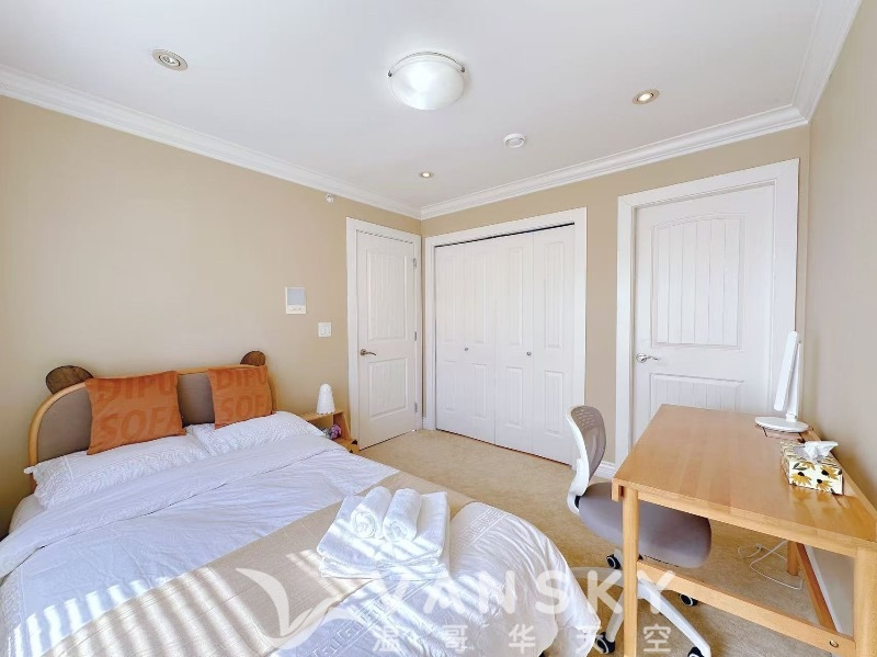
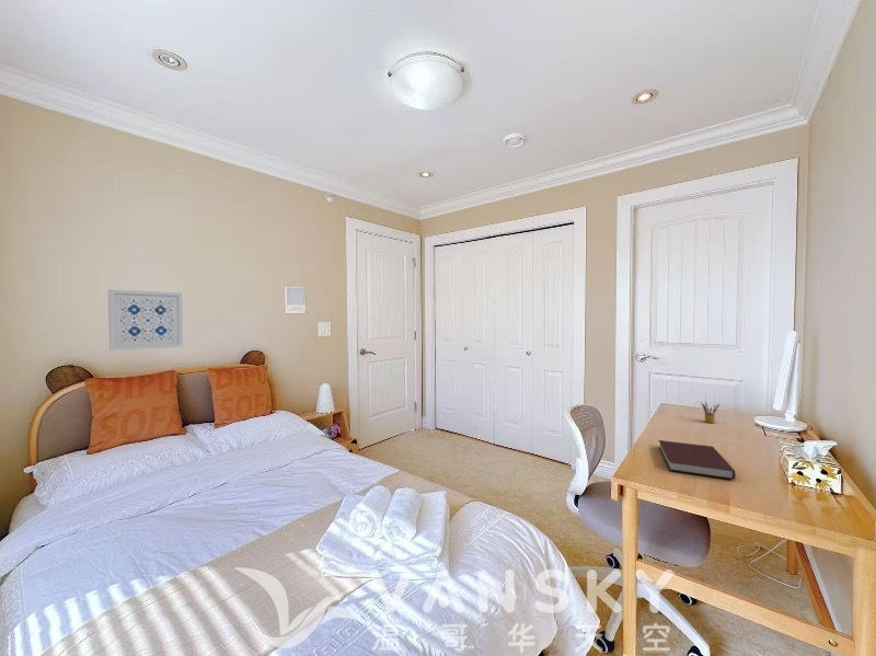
+ pencil box (710, 412)
+ wall art (147, 320)
+ notebook (692, 457)
